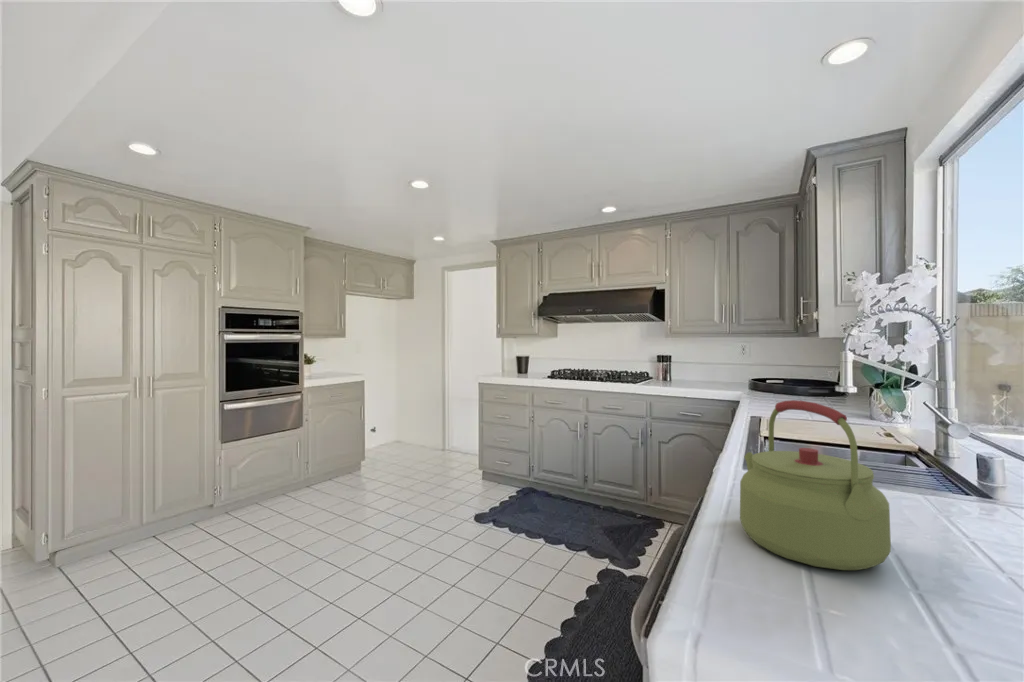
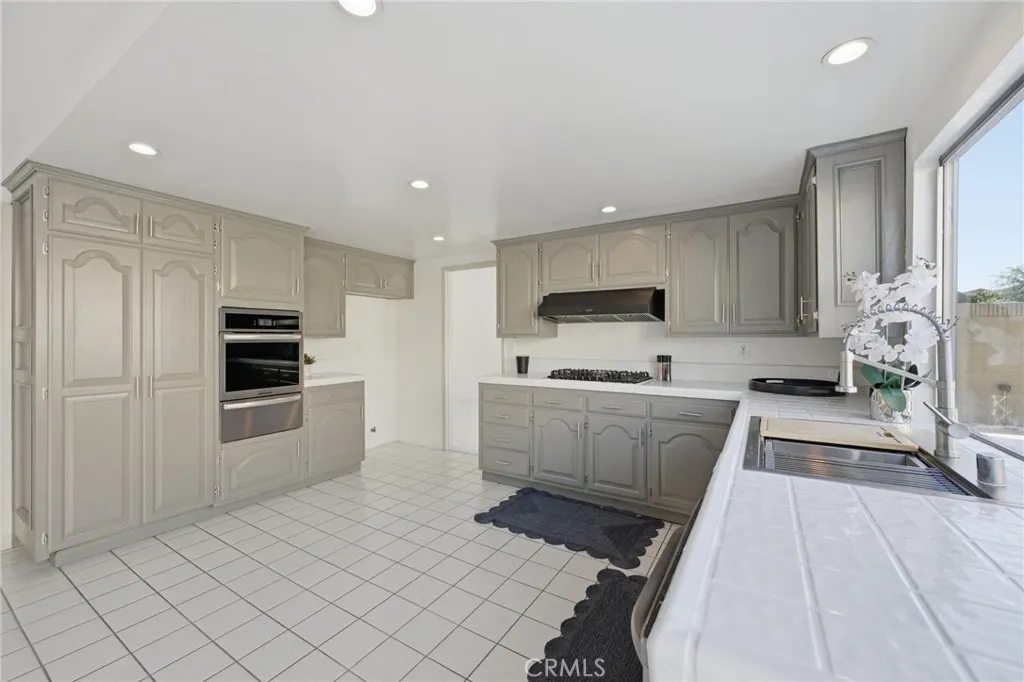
- kettle (794, 467)
